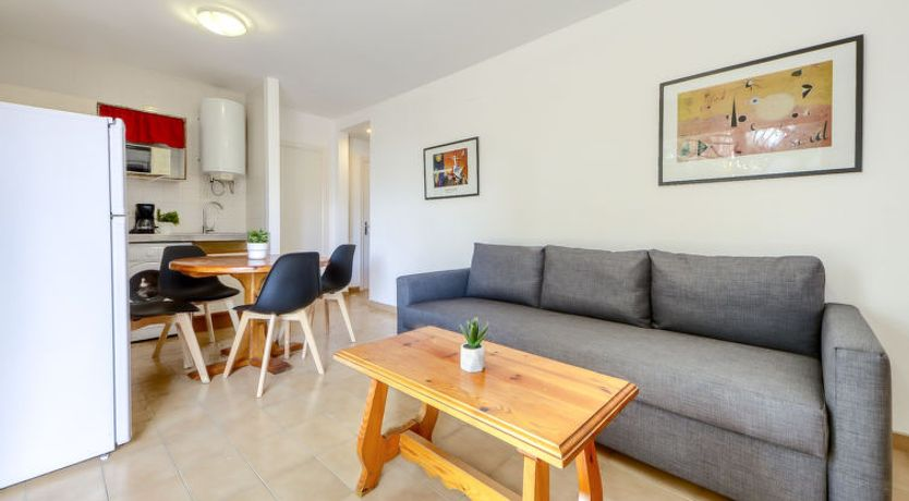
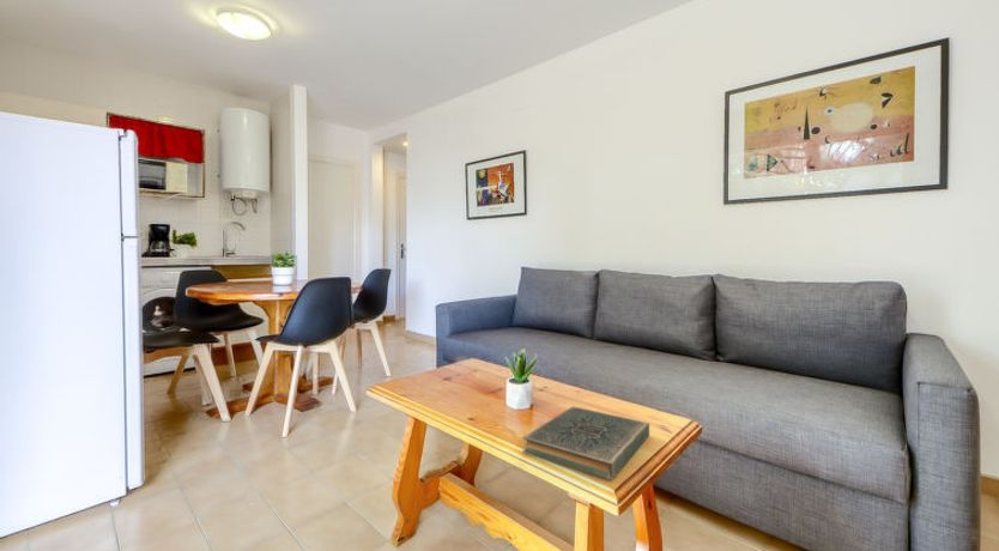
+ book (588, 436)
